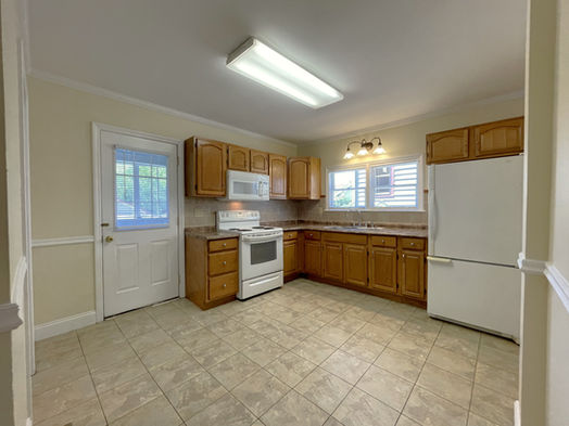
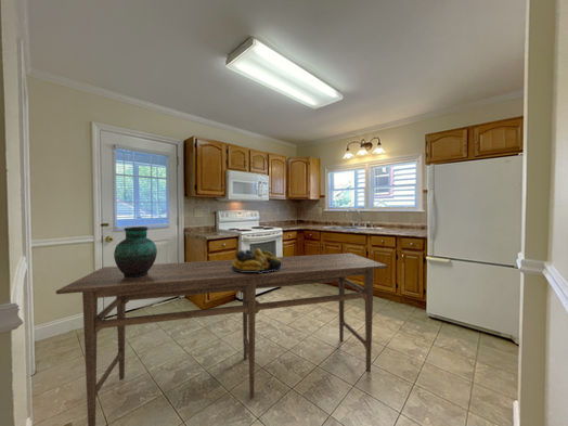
+ vase (135, 250)
+ dining table (248, 320)
+ fruit bowl (256, 257)
